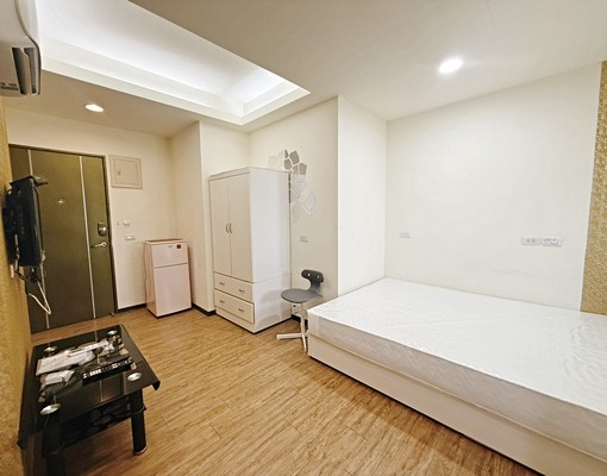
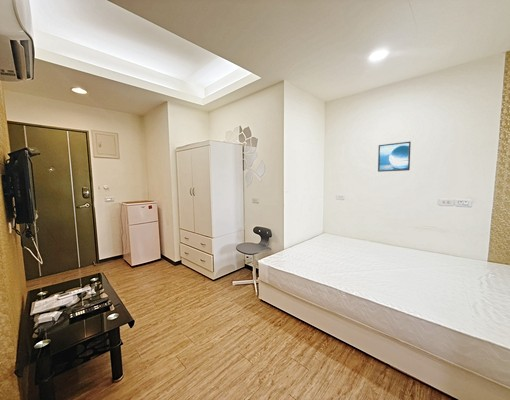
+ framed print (393, 157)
